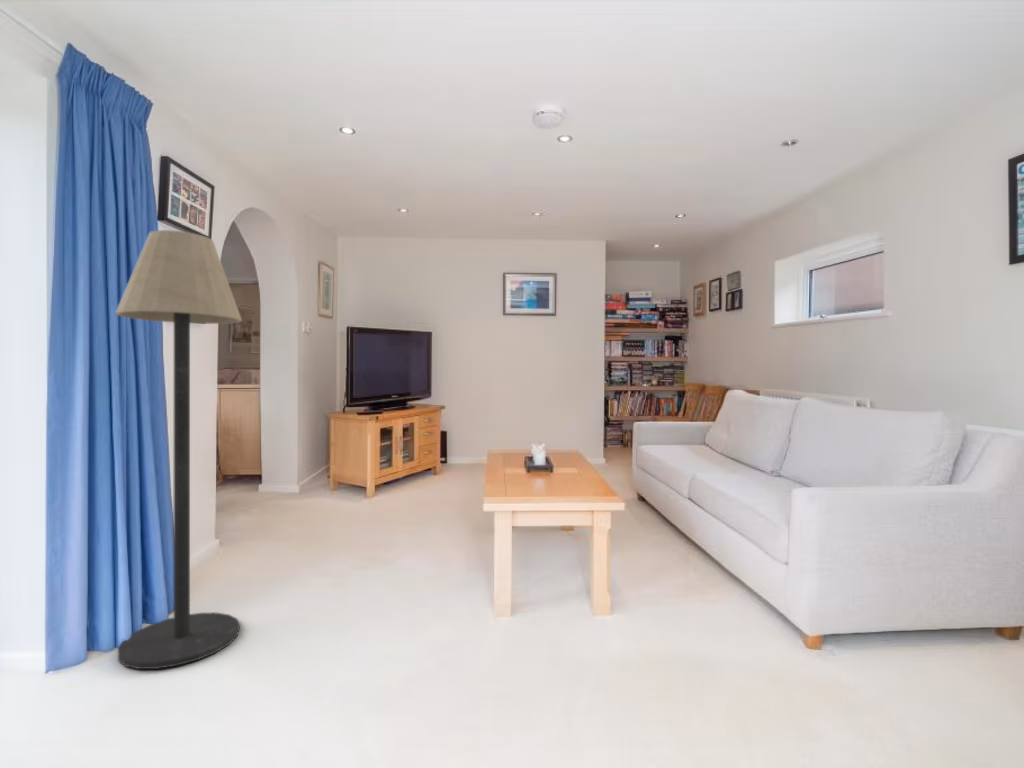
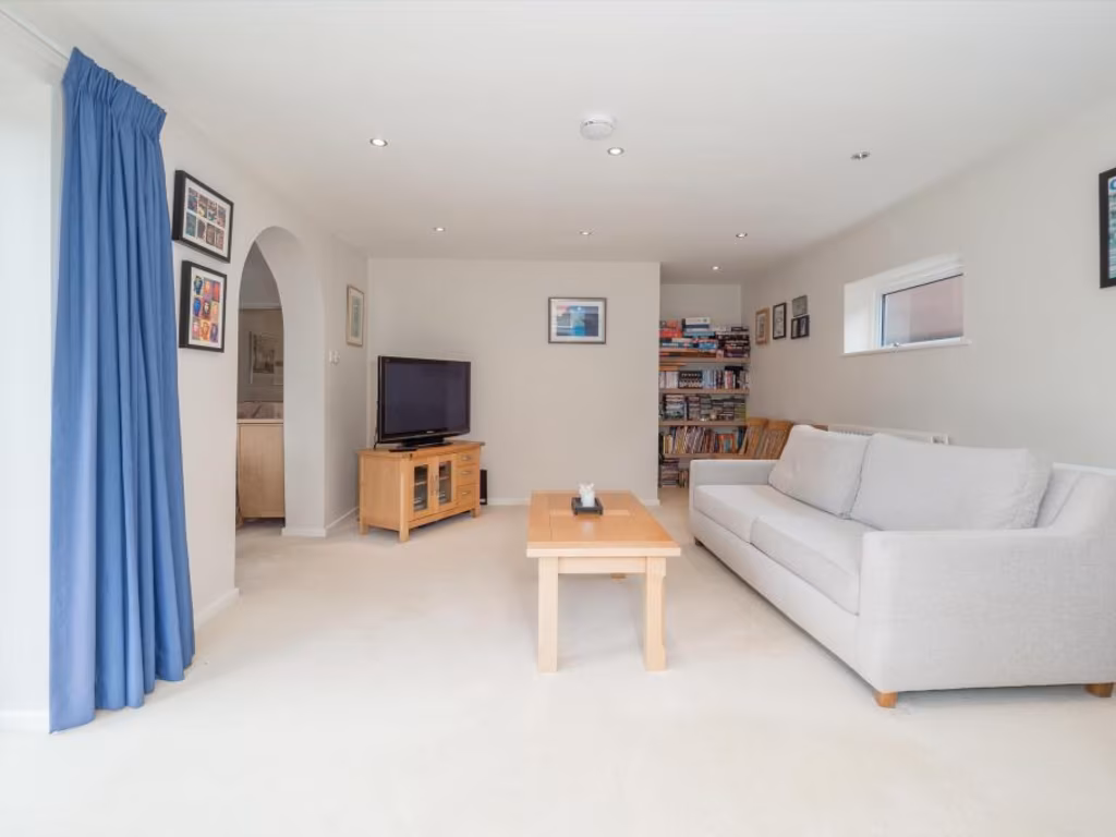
- floor lamp (181, 440)
